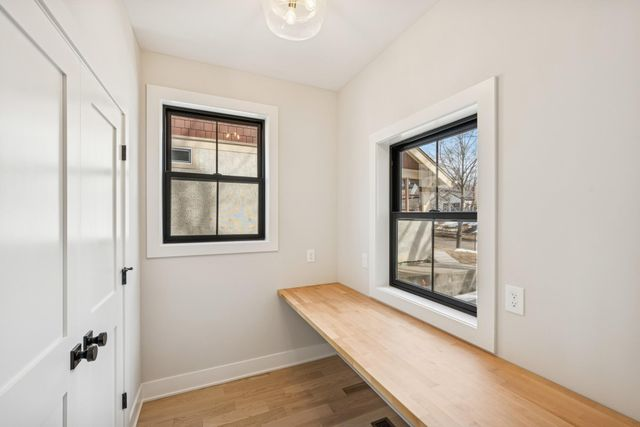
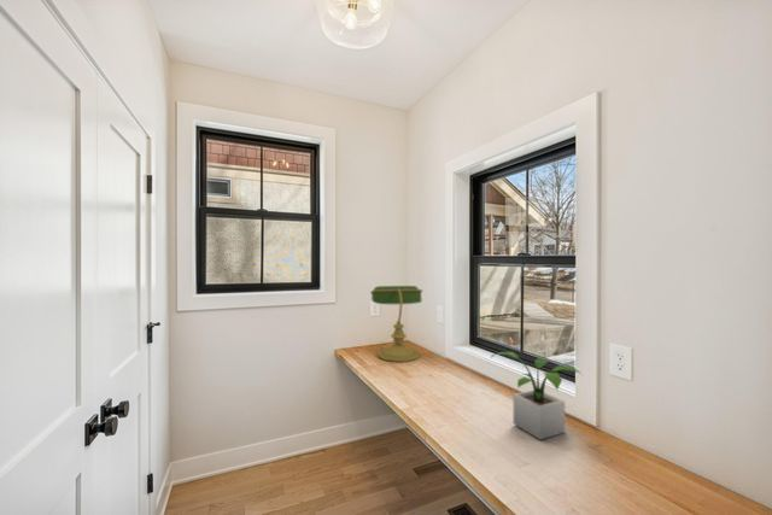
+ desk lamp (398, 320)
+ potted plant (534, 391)
